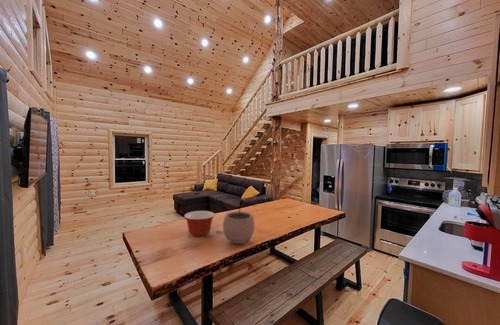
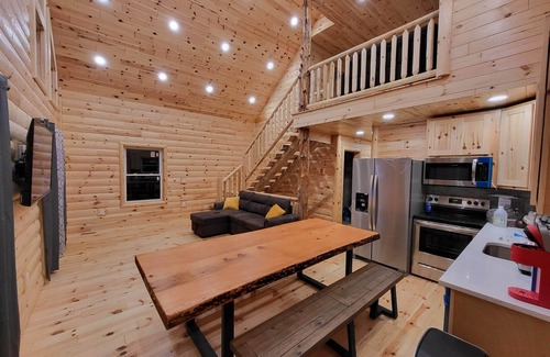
- plant pot (238, 222)
- mixing bowl (199, 224)
